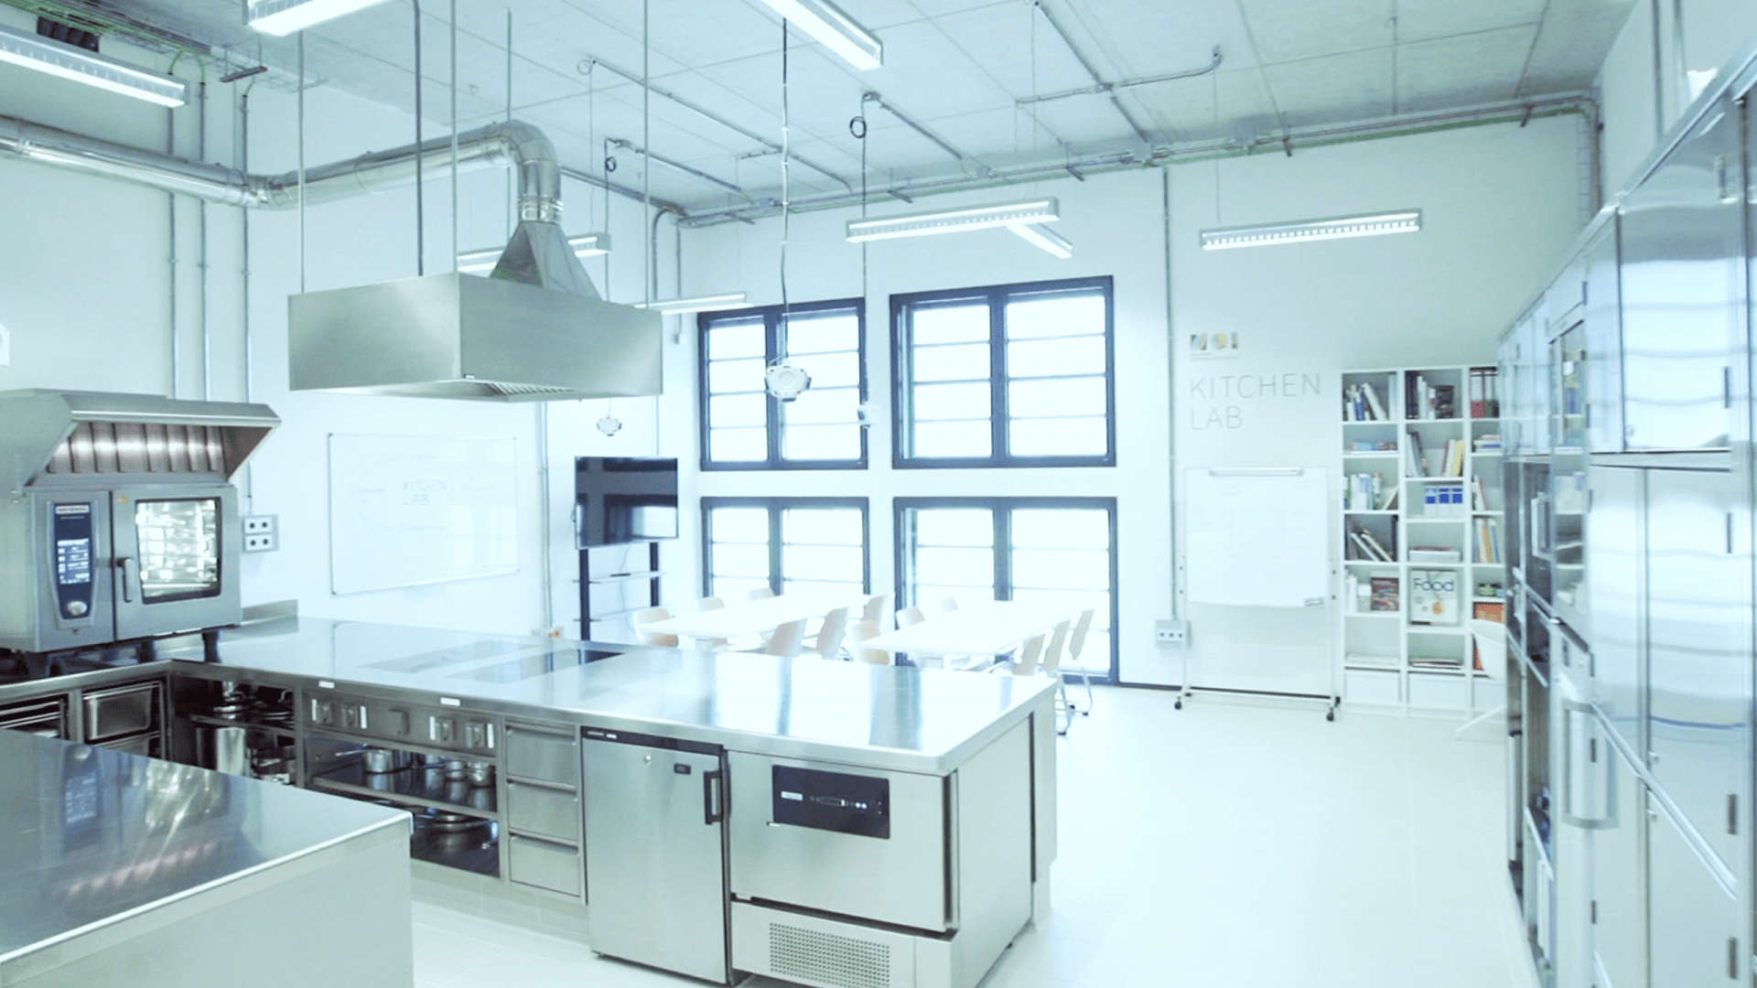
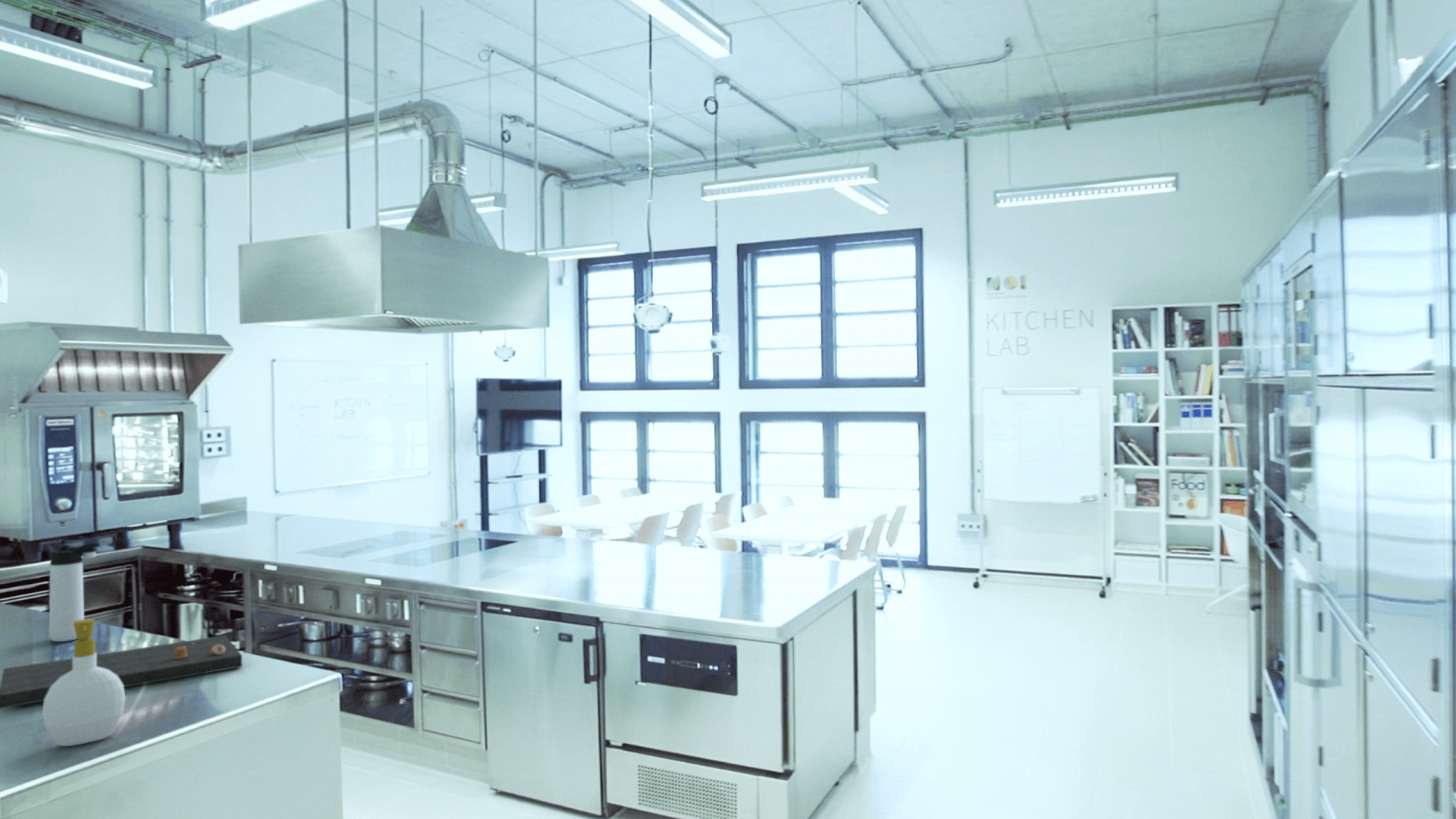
+ thermos bottle (75, 591)
+ soap bottle (84, 681)
+ cutting board (125, 662)
